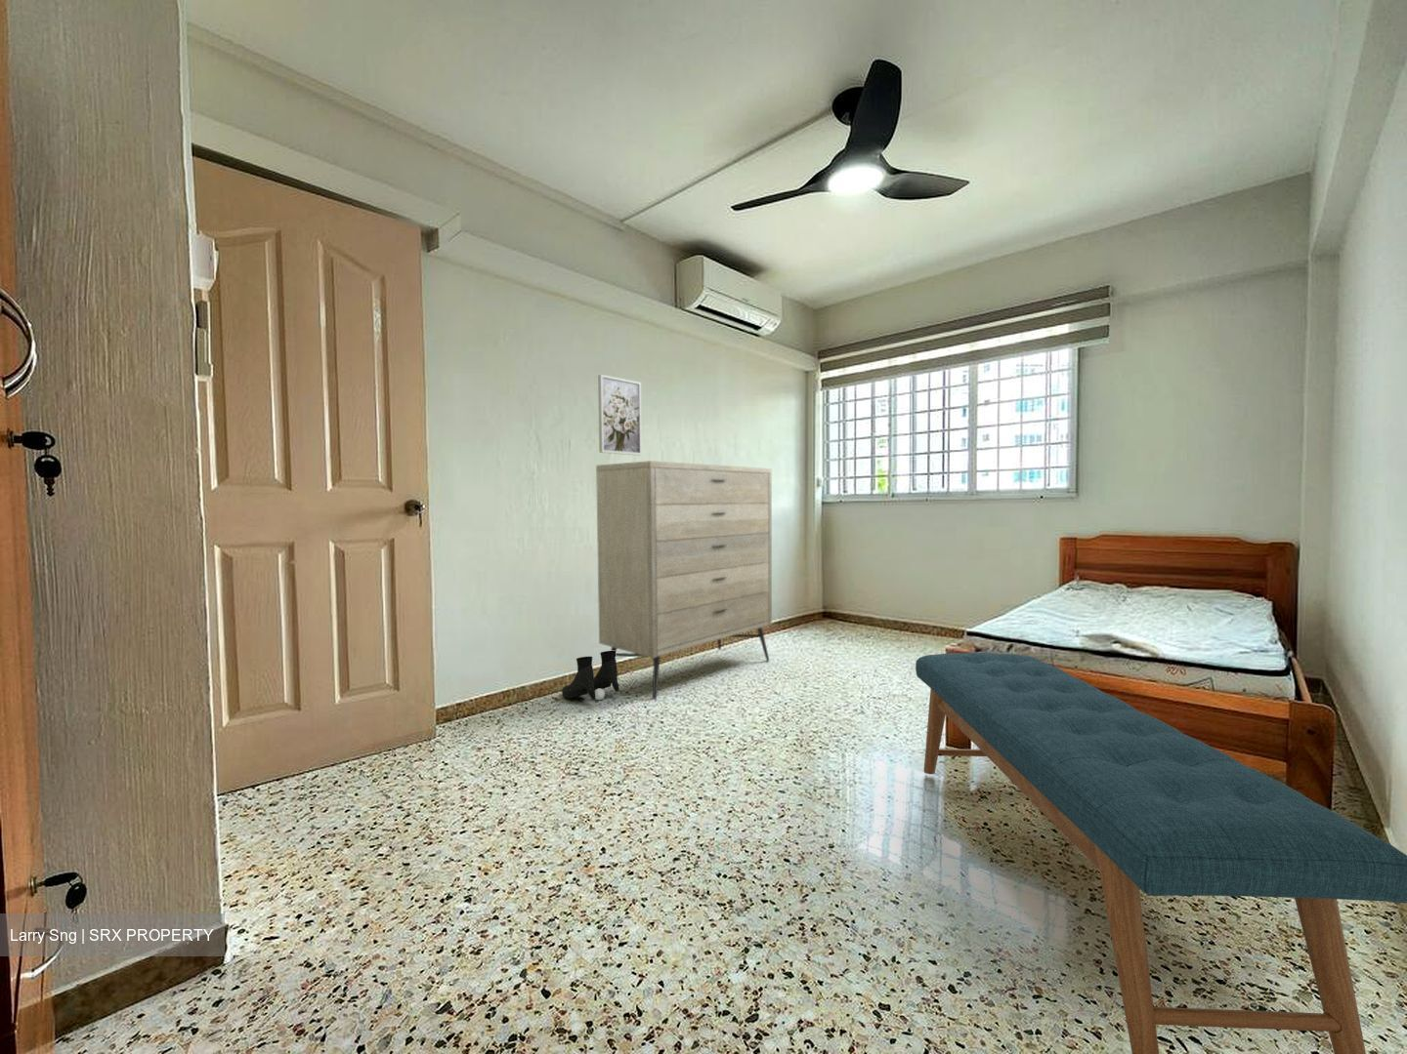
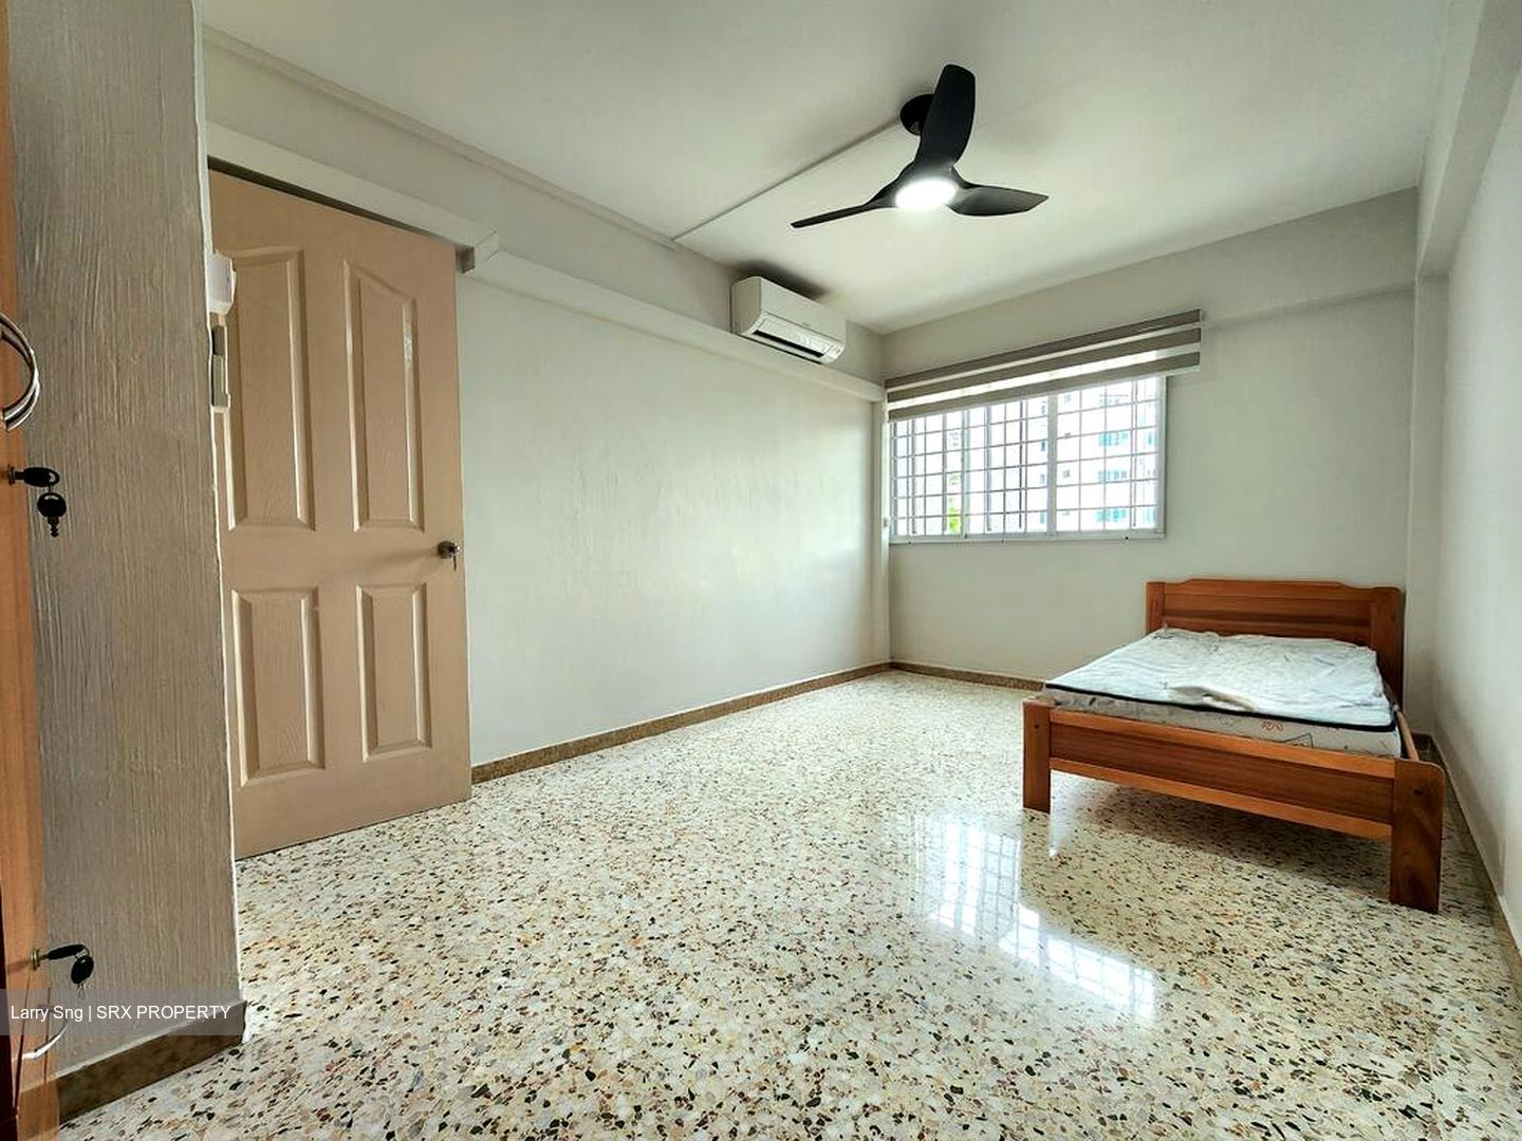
- dresser (691, 570)
- wall art (620, 416)
- bench (1066, 787)
- boots (589, 672)
